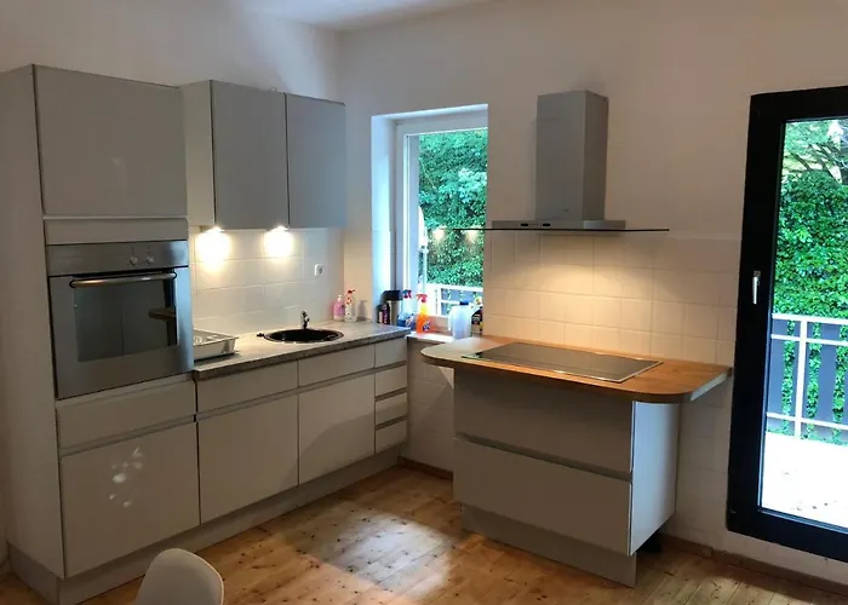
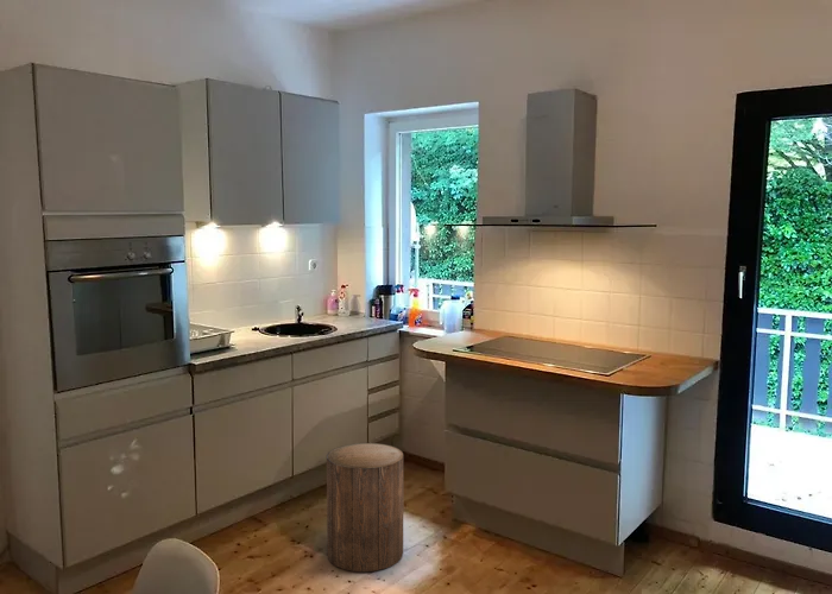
+ stool (365, 504)
